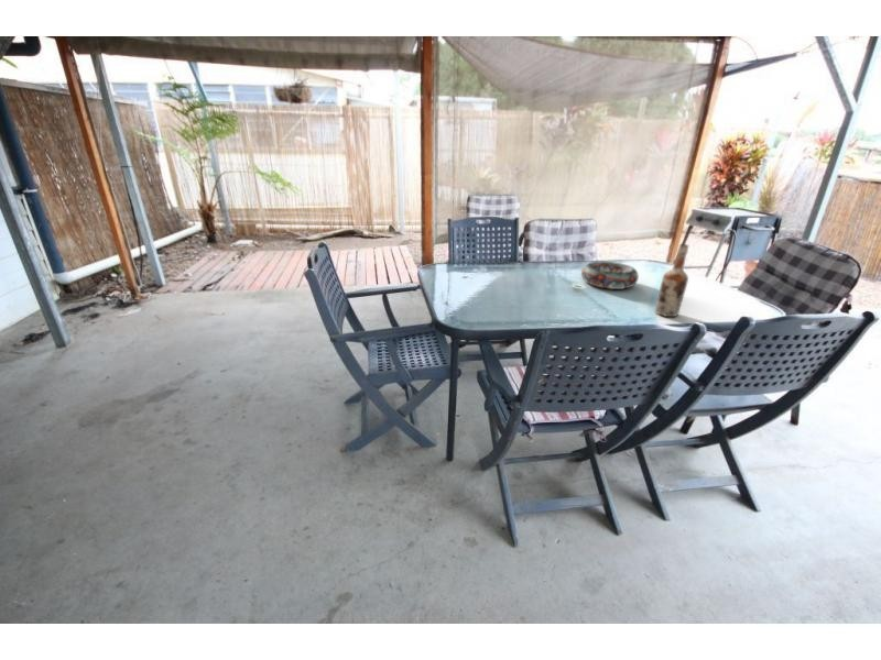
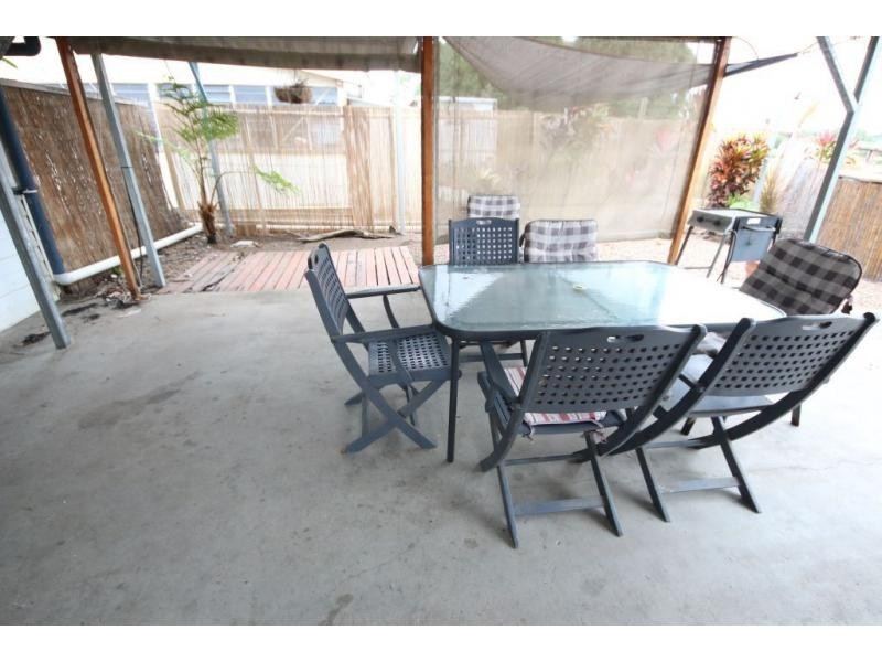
- decorative bowl (609, 275)
- wine bottle (674, 280)
